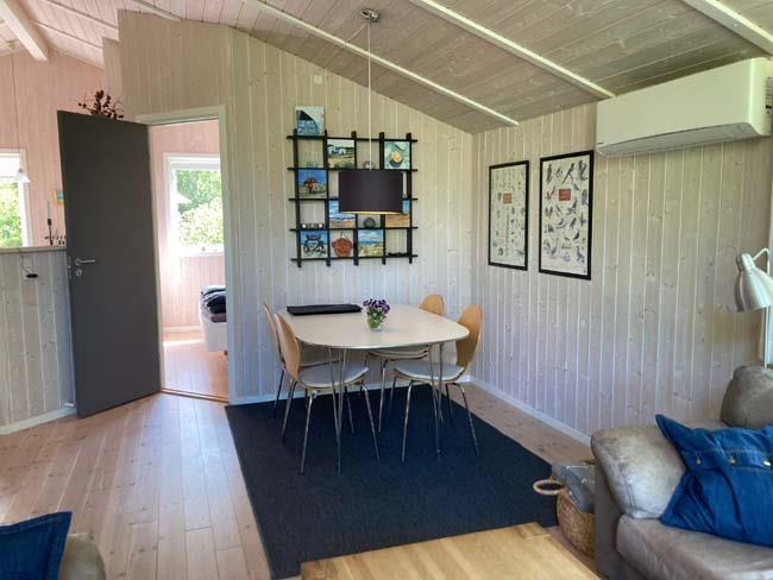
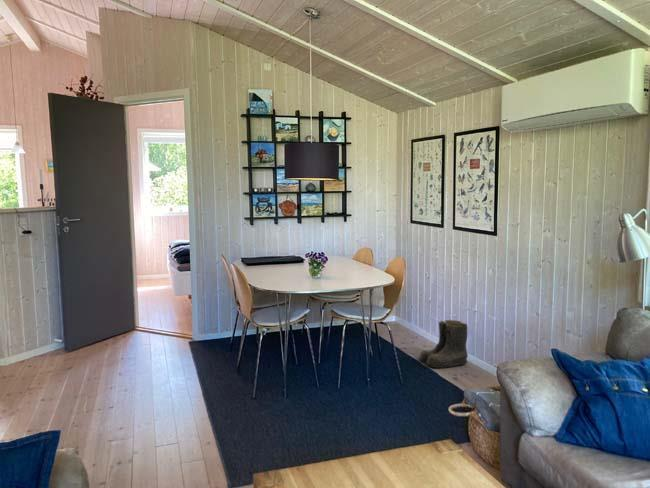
+ boots (443, 342)
